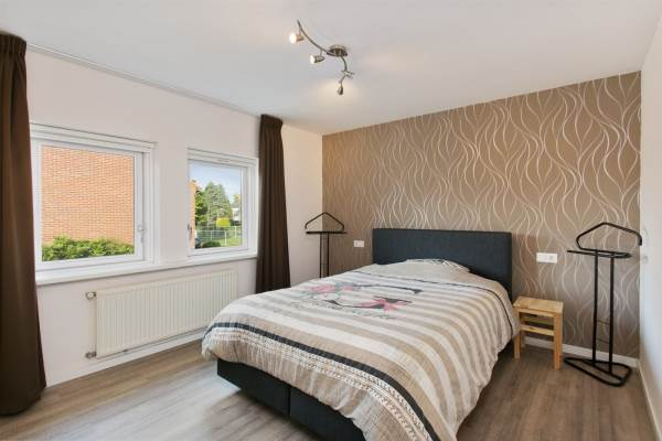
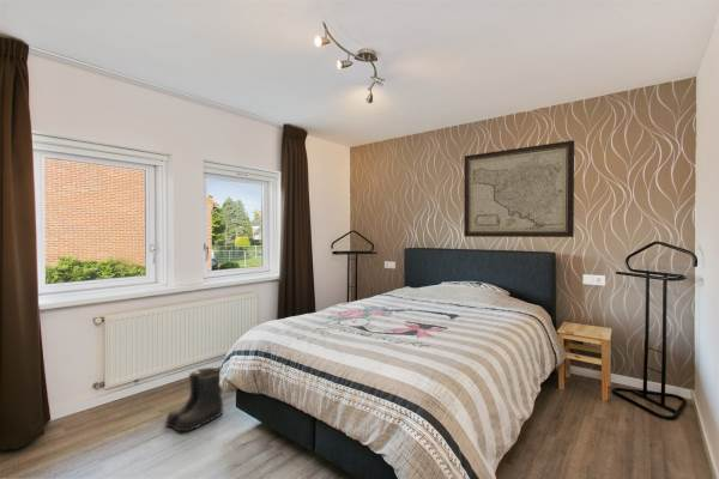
+ boots (195, 396)
+ wall art (514, 193)
